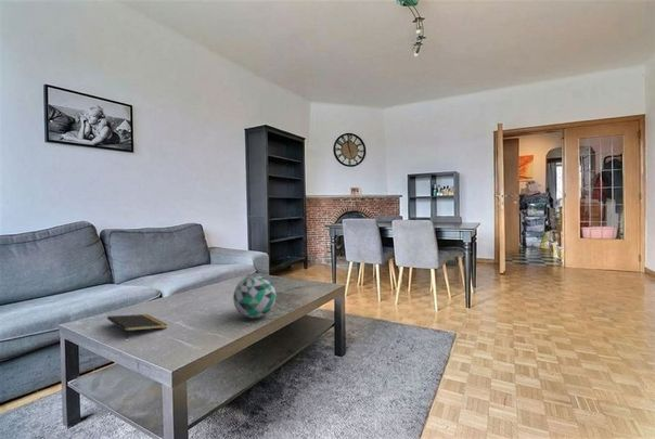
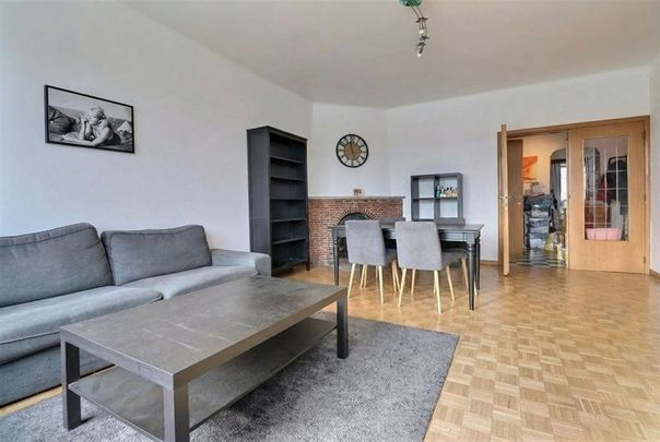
- decorative ball (255, 296)
- notepad (137, 321)
